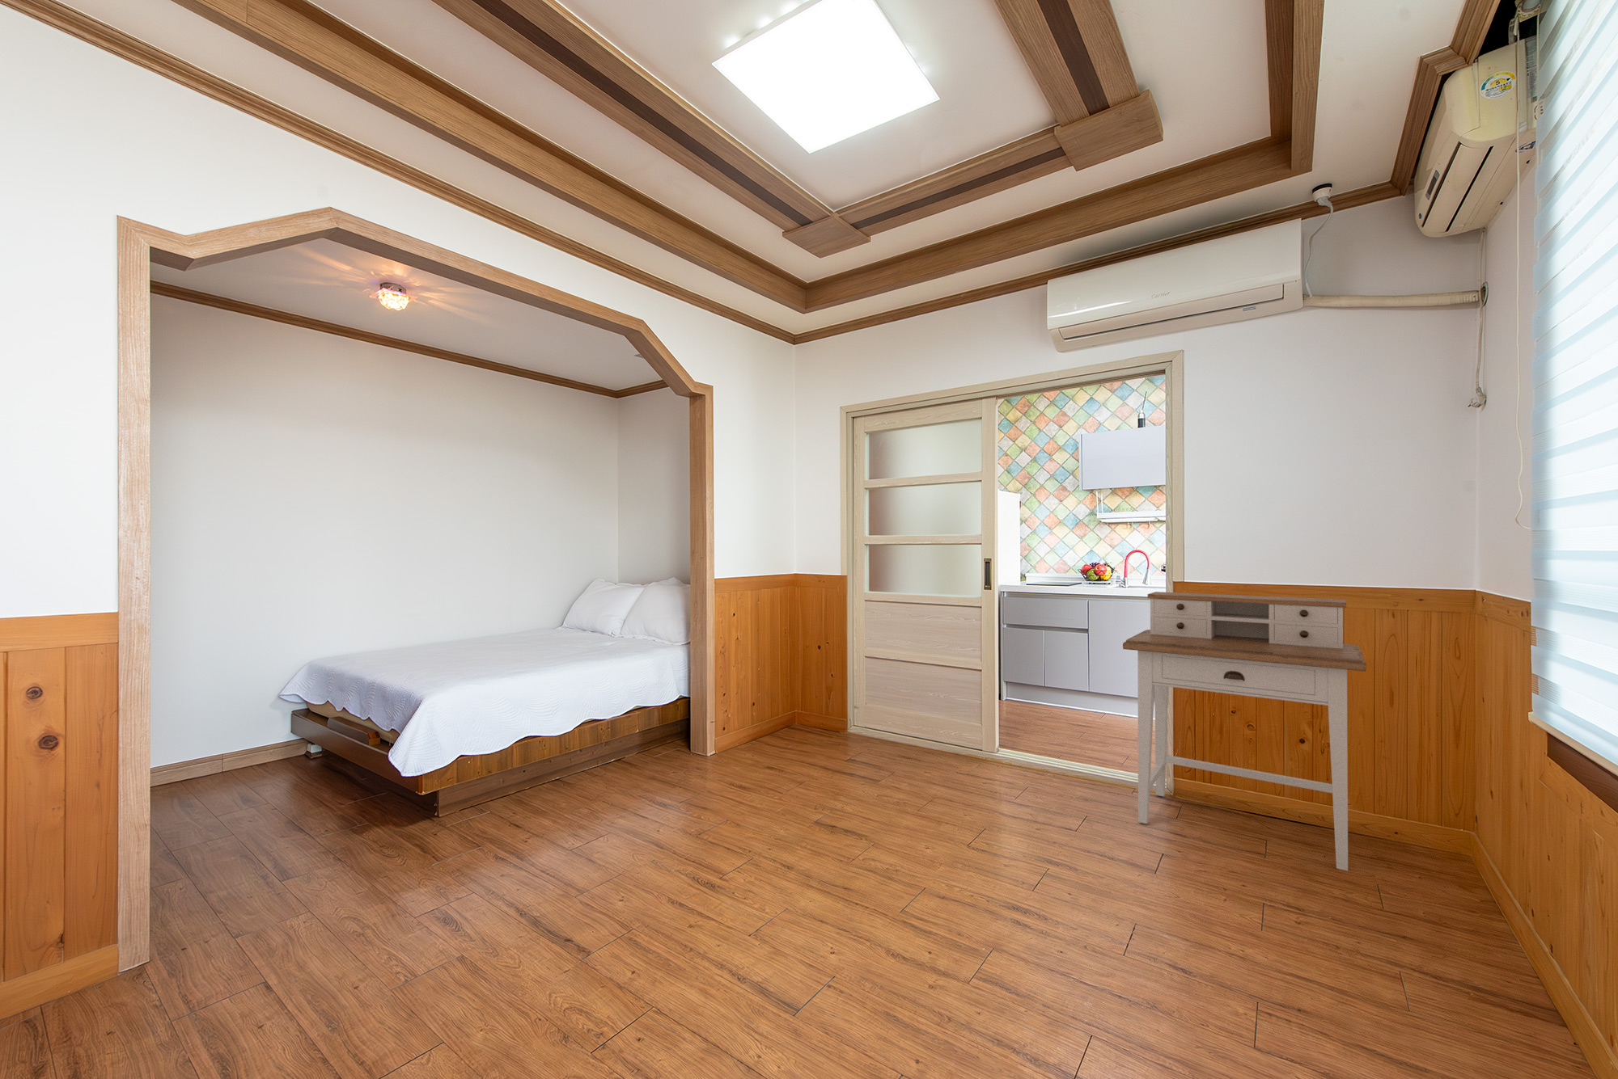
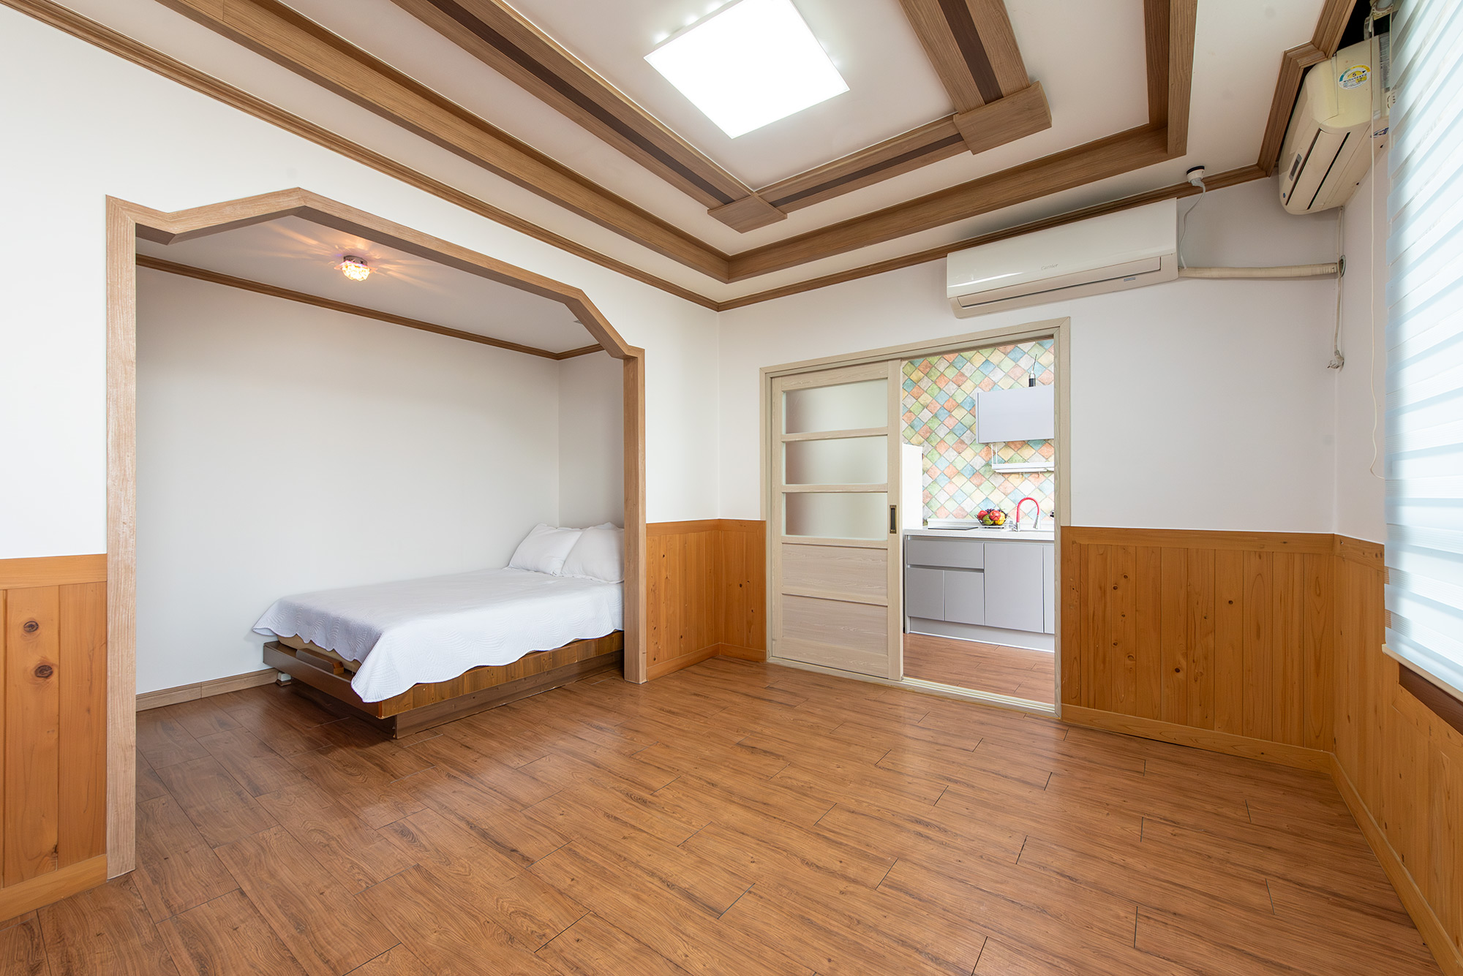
- desk (1243, 695)
